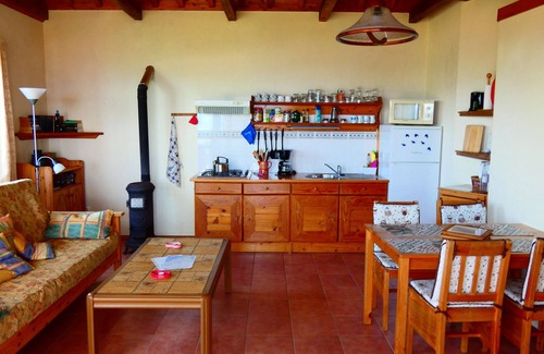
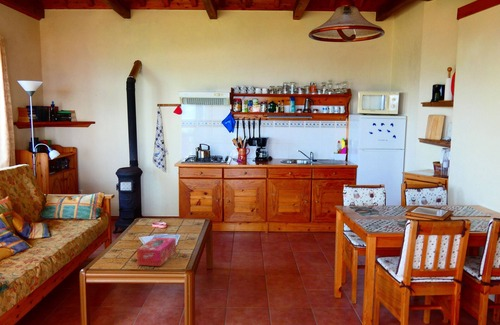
+ tissue box (157, 250)
